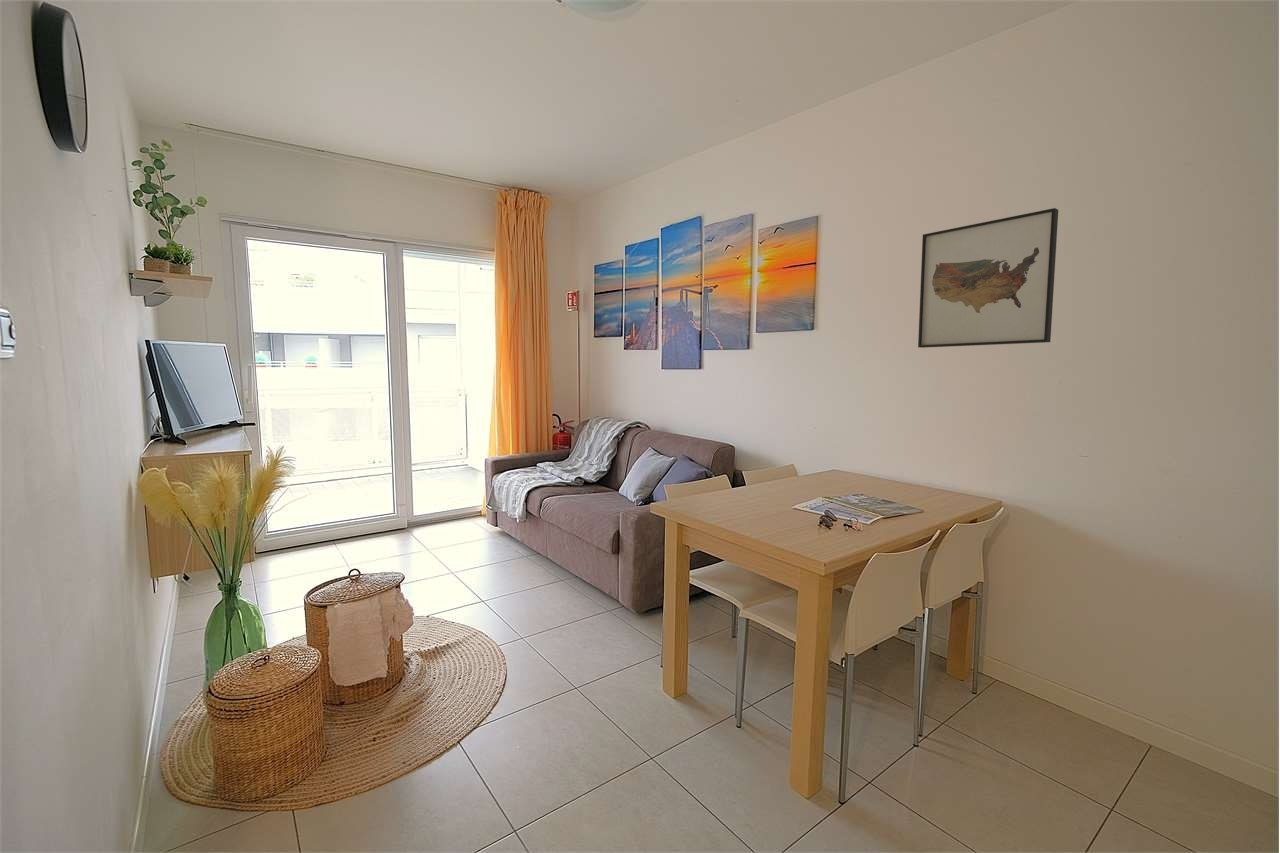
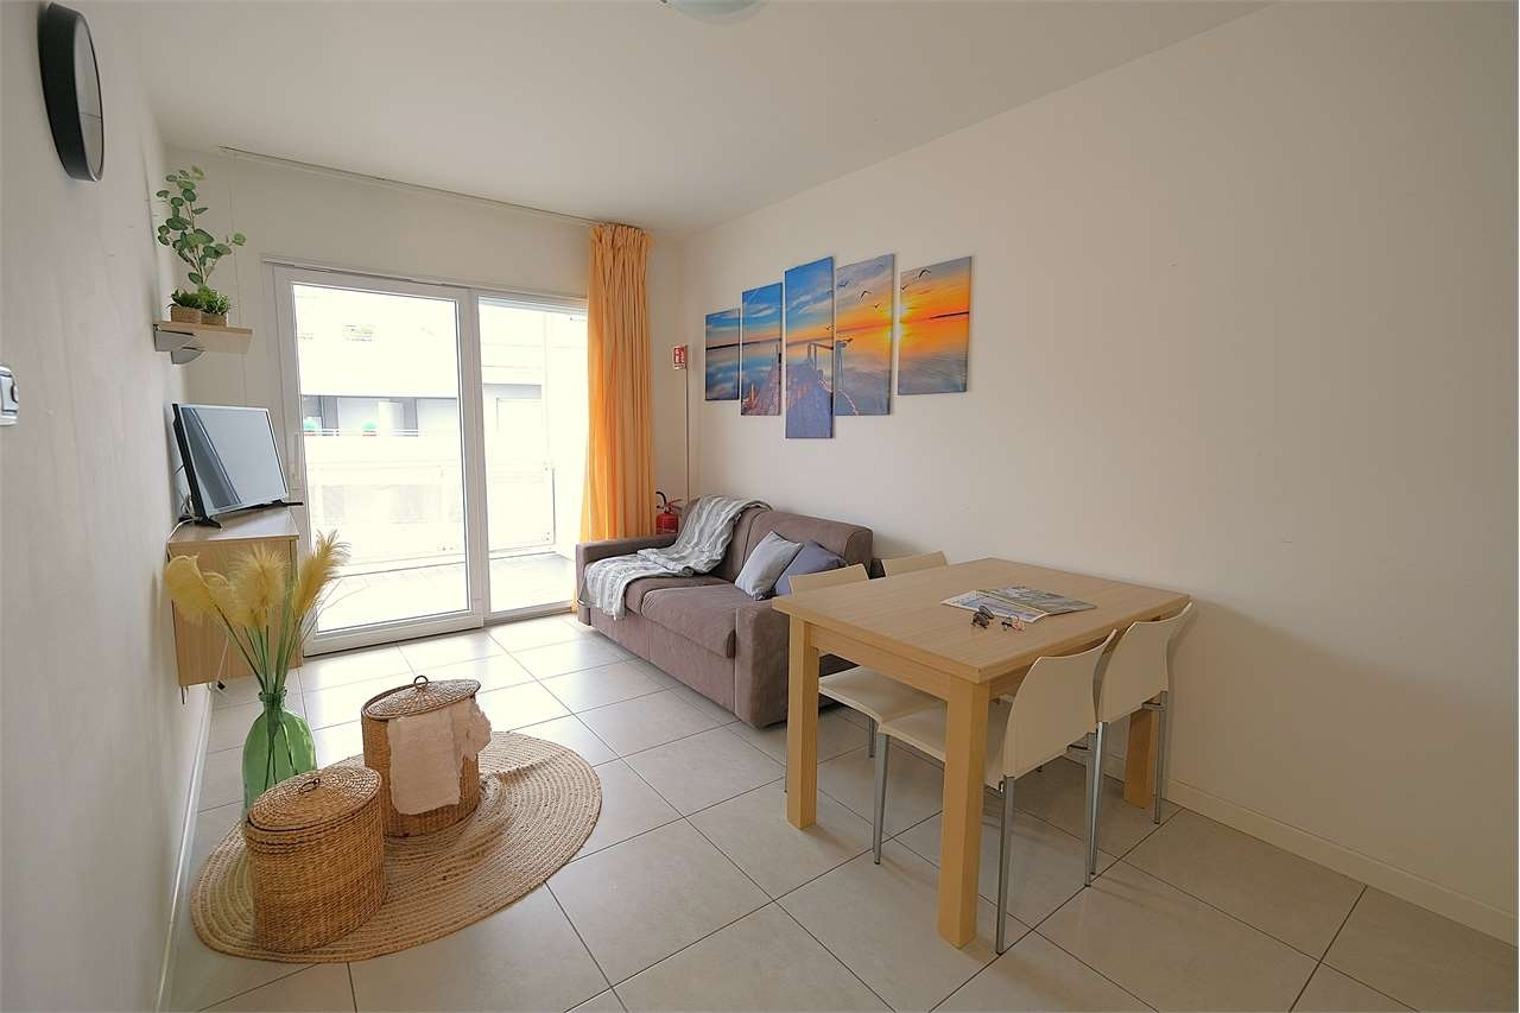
- wall art (982, 284)
